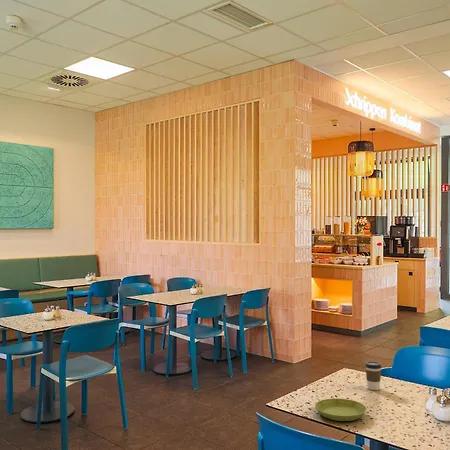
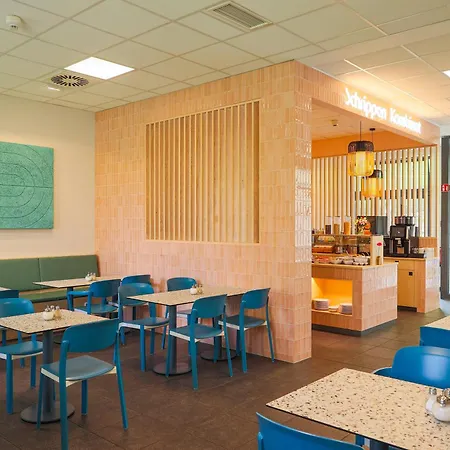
- coffee cup (373, 375)
- saucer (340, 410)
